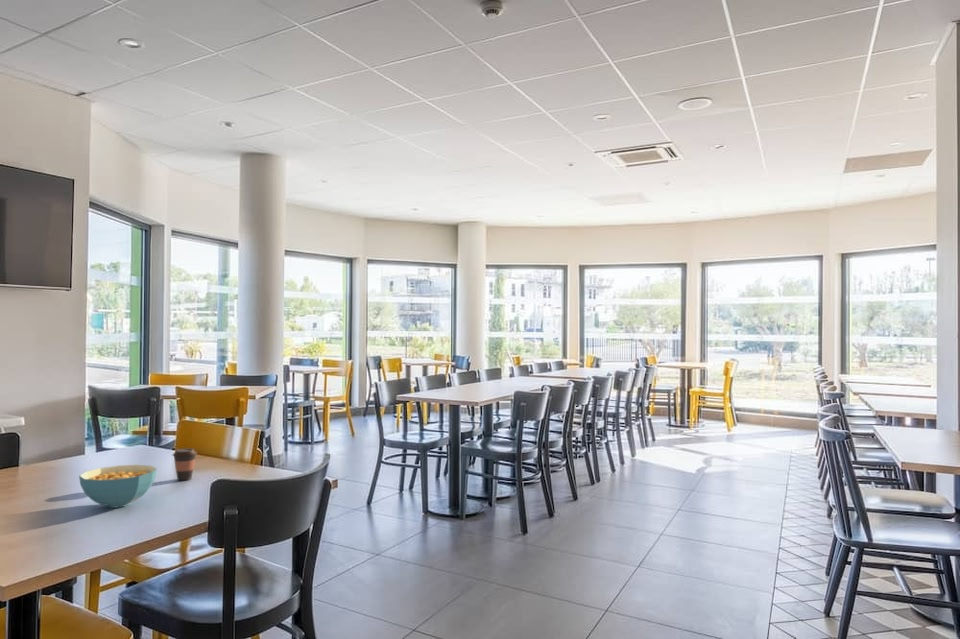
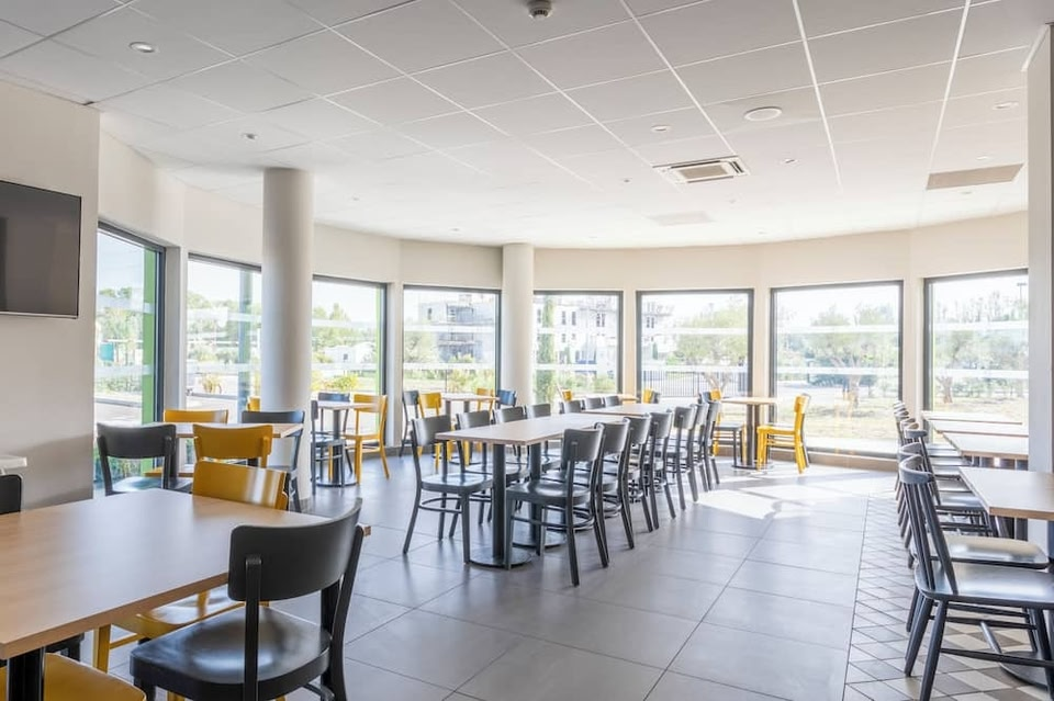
- cereal bowl (118, 488)
- coffee cup (184, 464)
